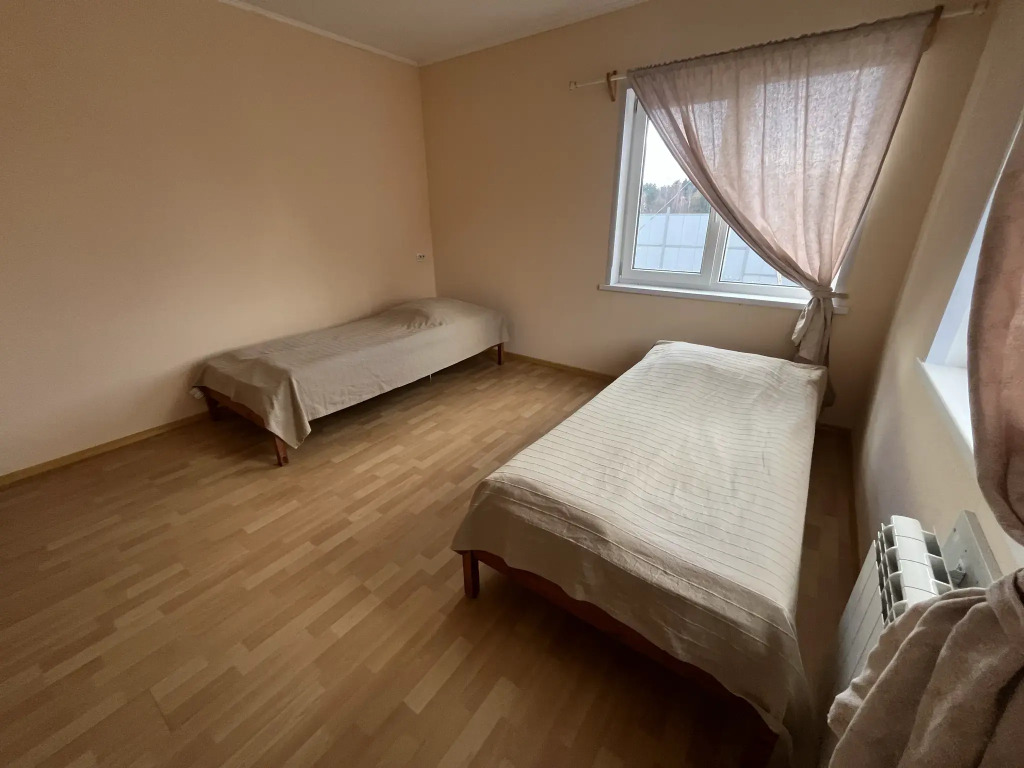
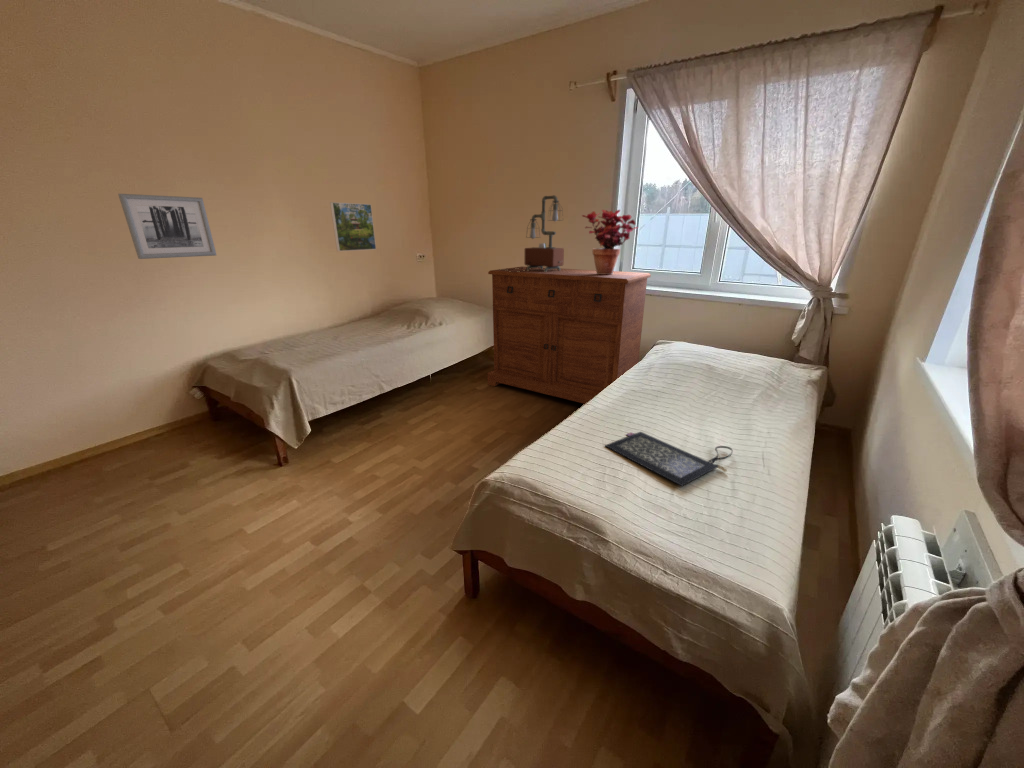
+ clutch bag (664, 456)
+ wall art (171, 227)
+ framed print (354, 227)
+ potted plant (609, 242)
+ sideboard (563, 333)
+ table lamp (531, 234)
